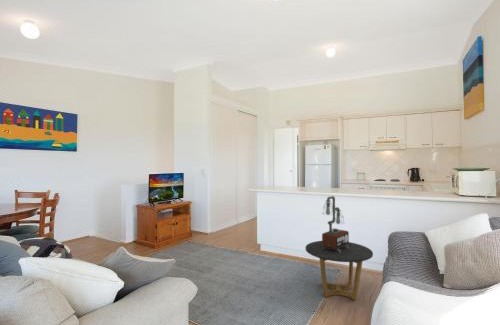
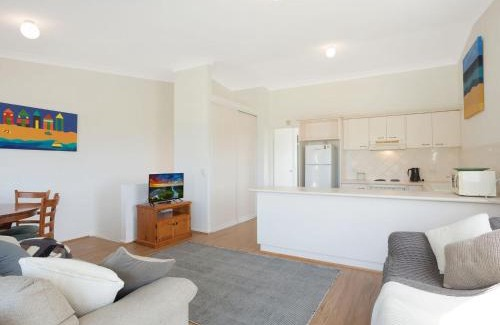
- table lamp (331, 220)
- side table (338, 261)
